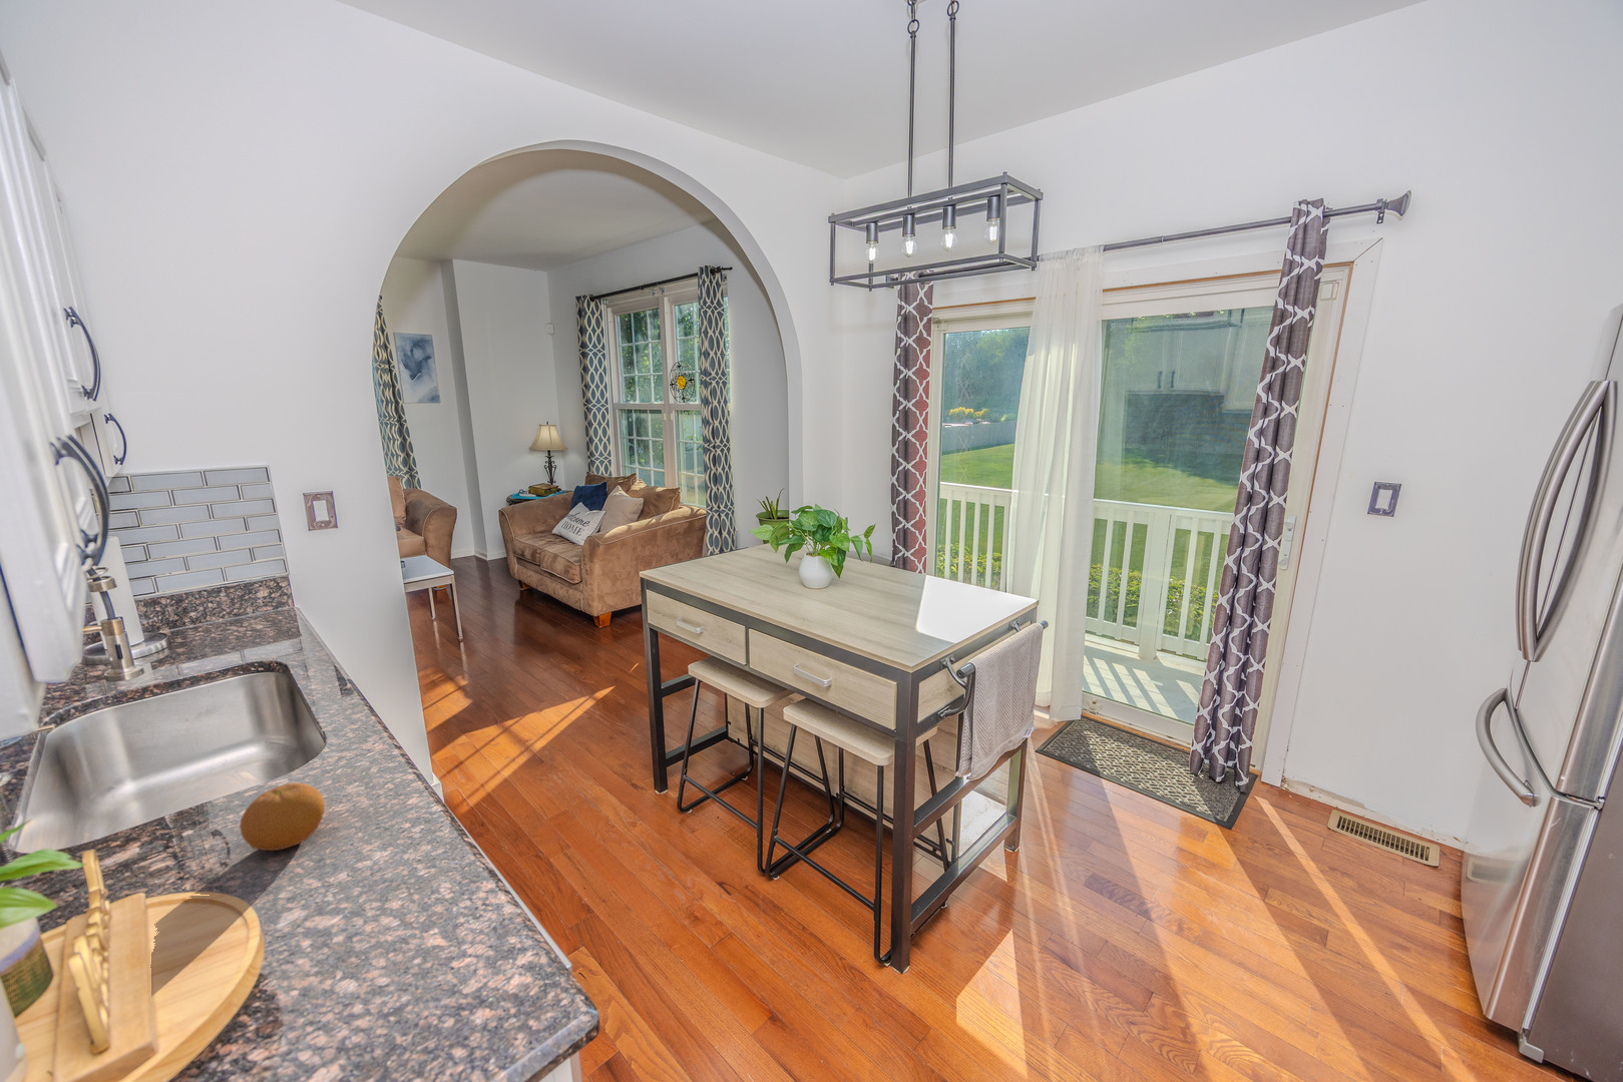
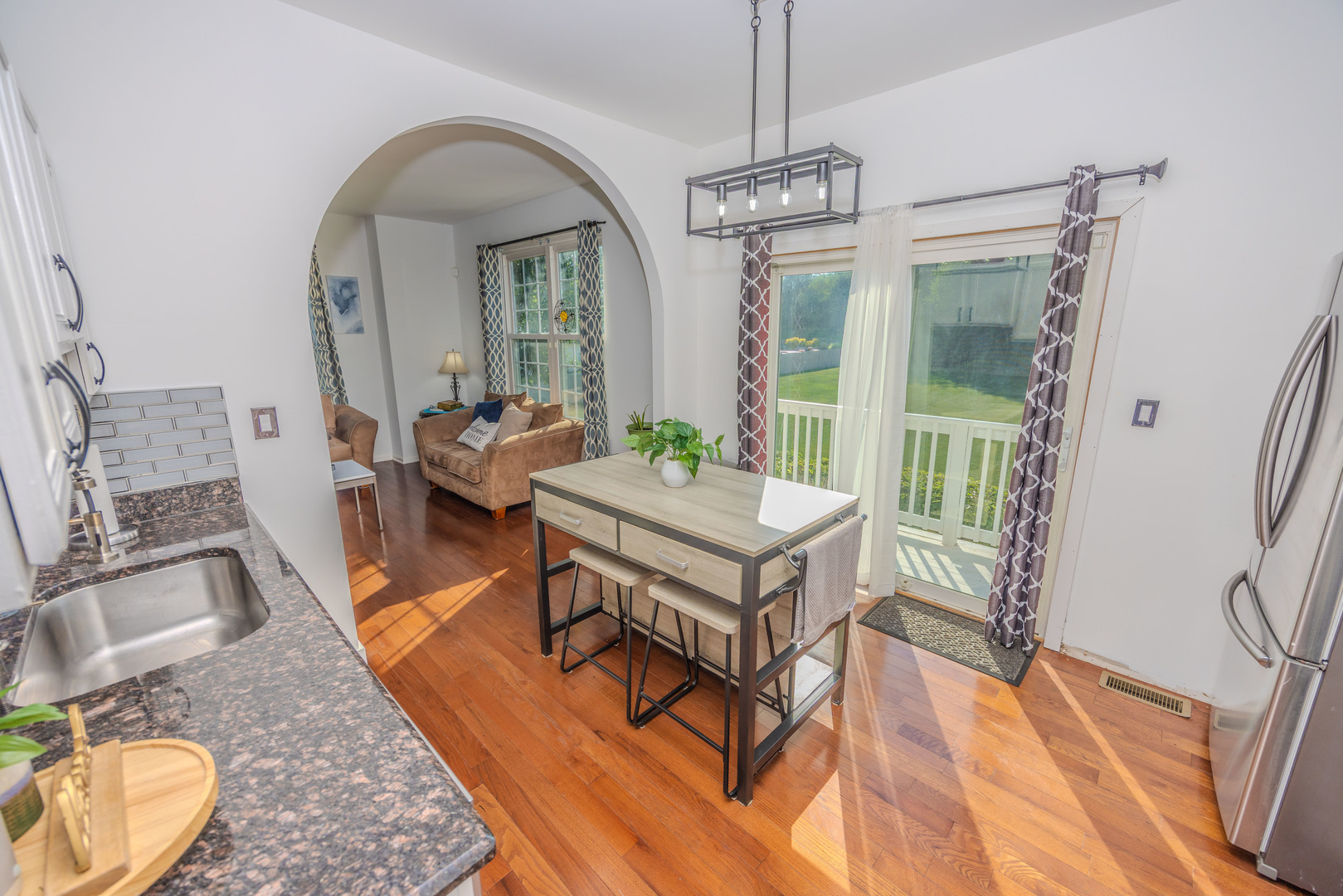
- fruit (284, 815)
